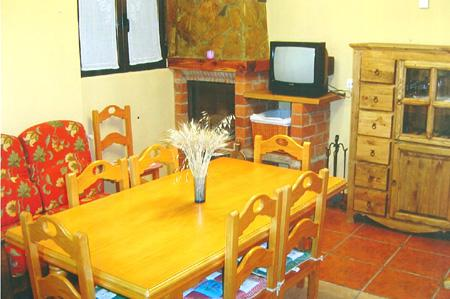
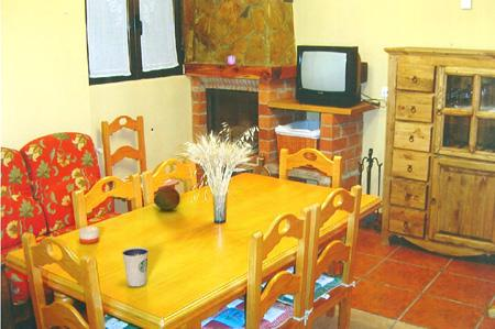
+ candle (88, 228)
+ dixie cup (135, 267)
+ fruit (166, 198)
